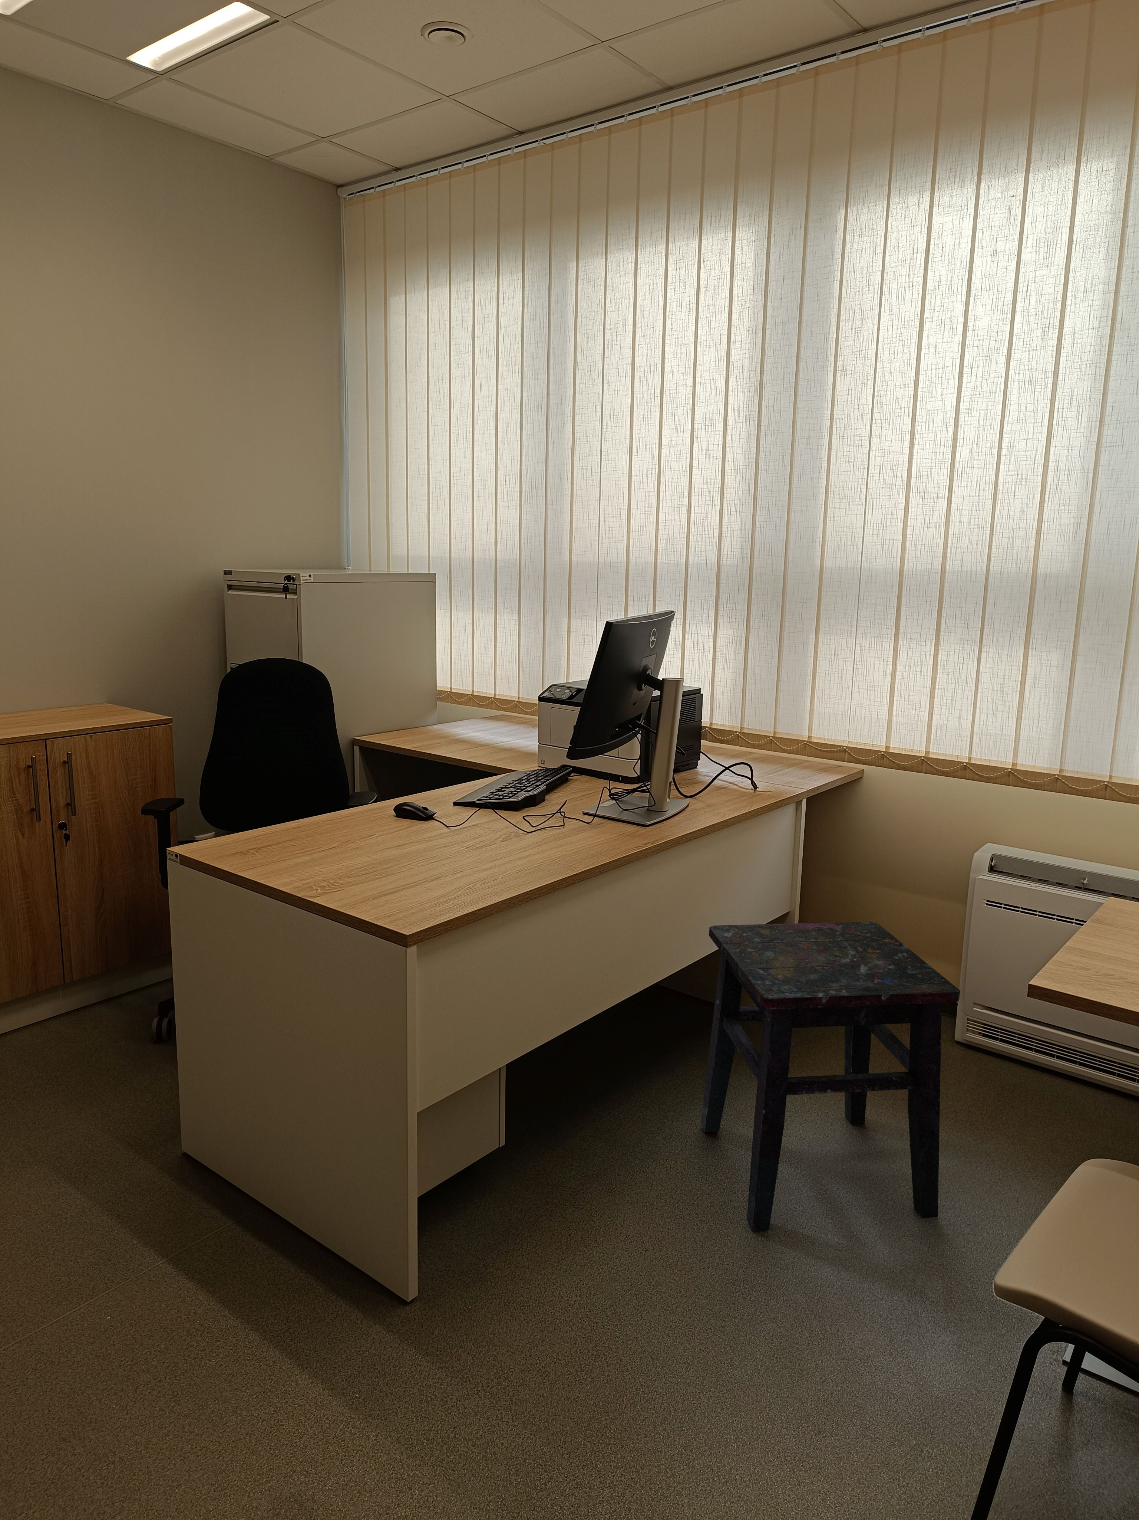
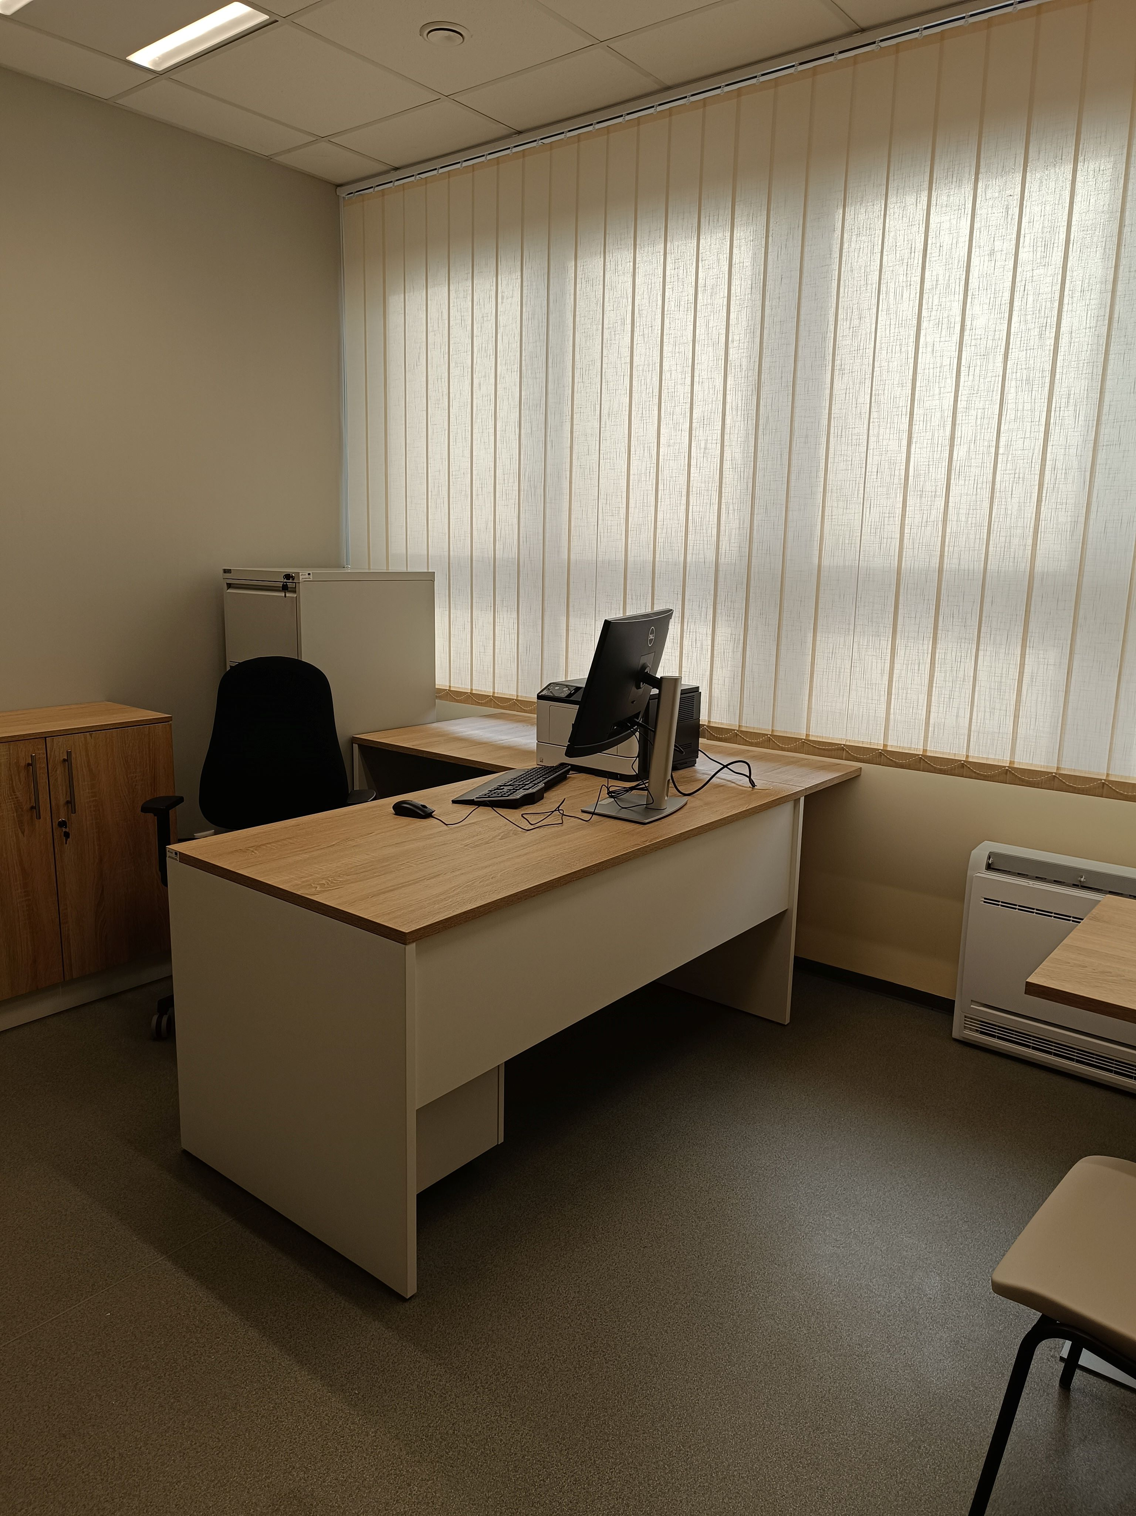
- side table (817, 1076)
